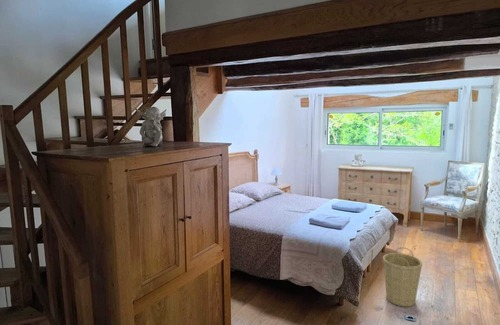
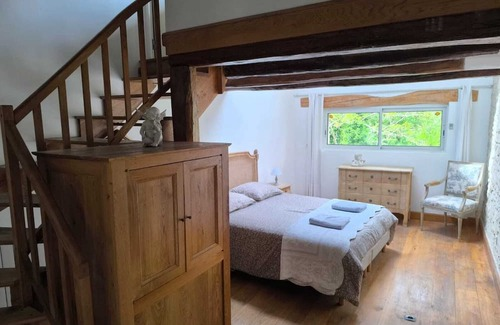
- basket (401, 276)
